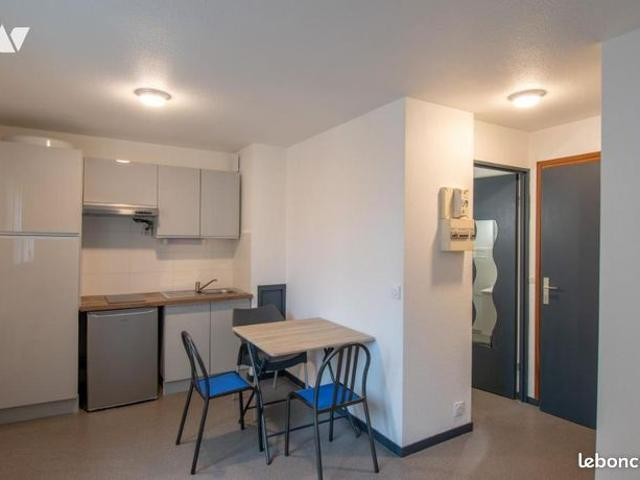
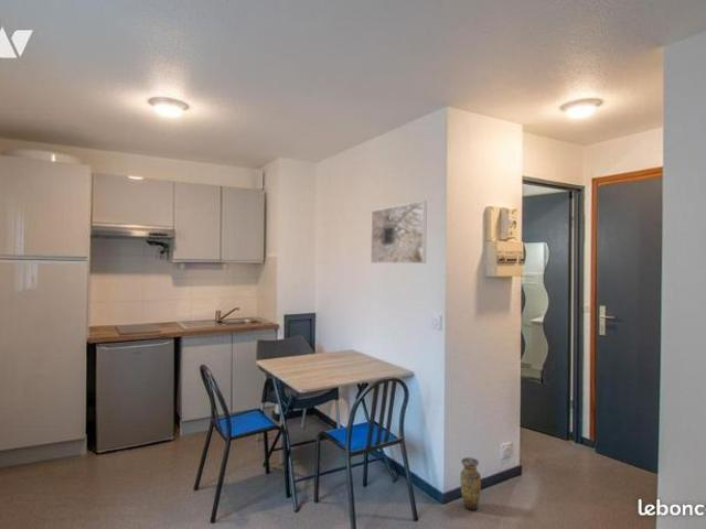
+ vase (470, 483)
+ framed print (396, 235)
